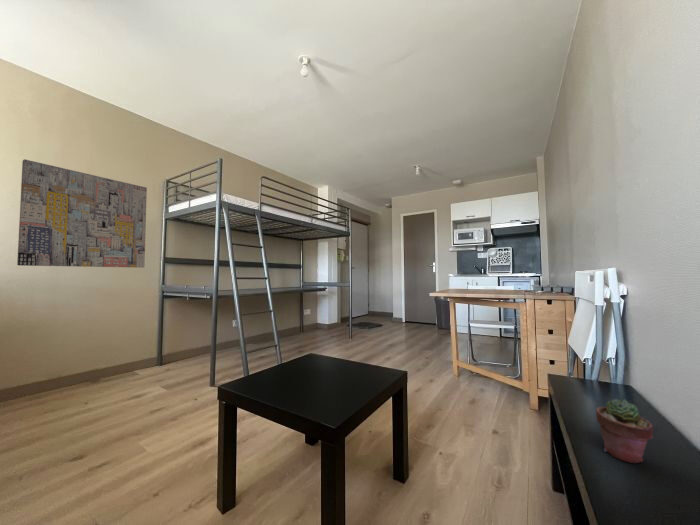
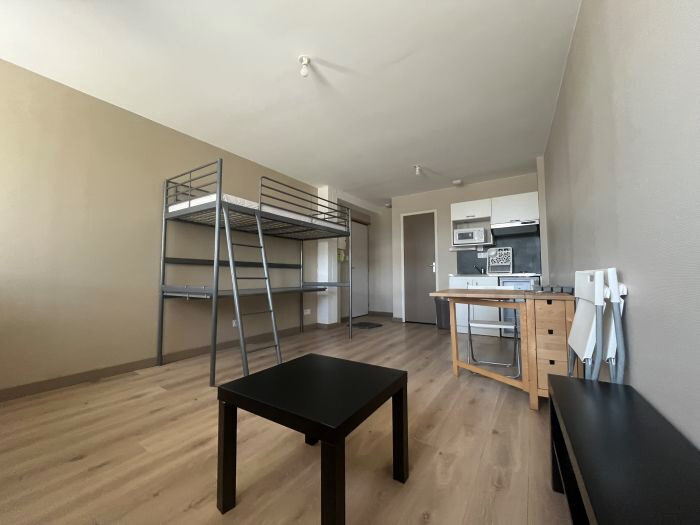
- wall art (91, 220)
- potted succulent (623, 427)
